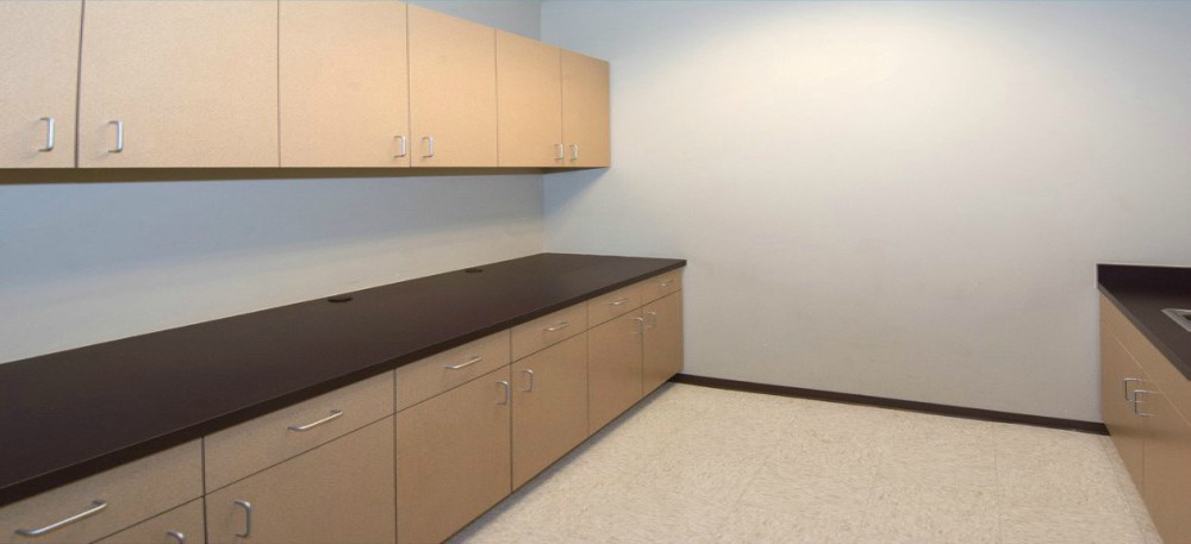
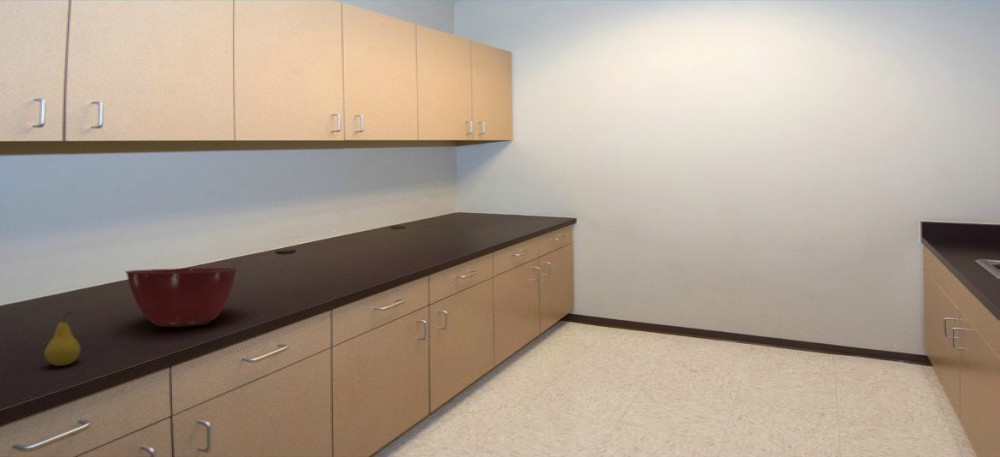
+ fruit (62, 338)
+ mixing bowl (183, 296)
